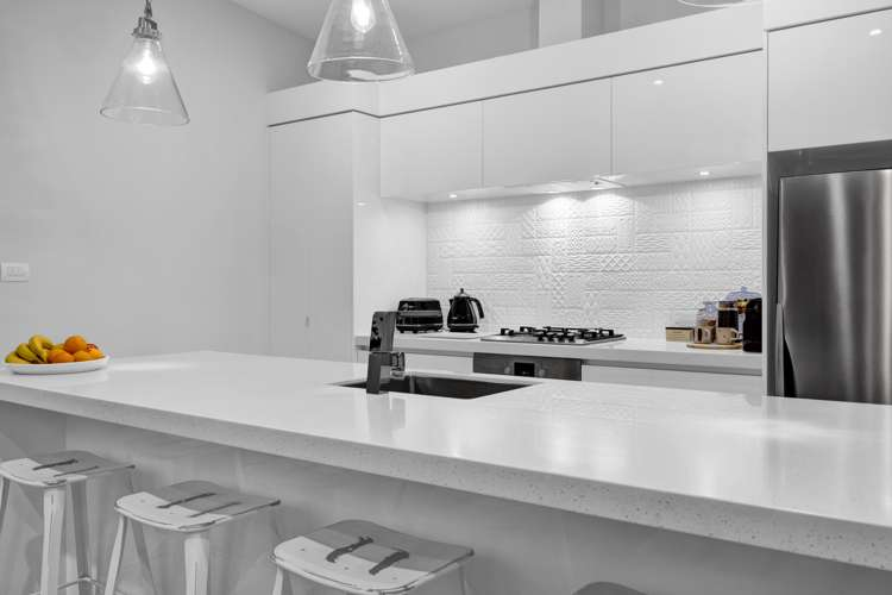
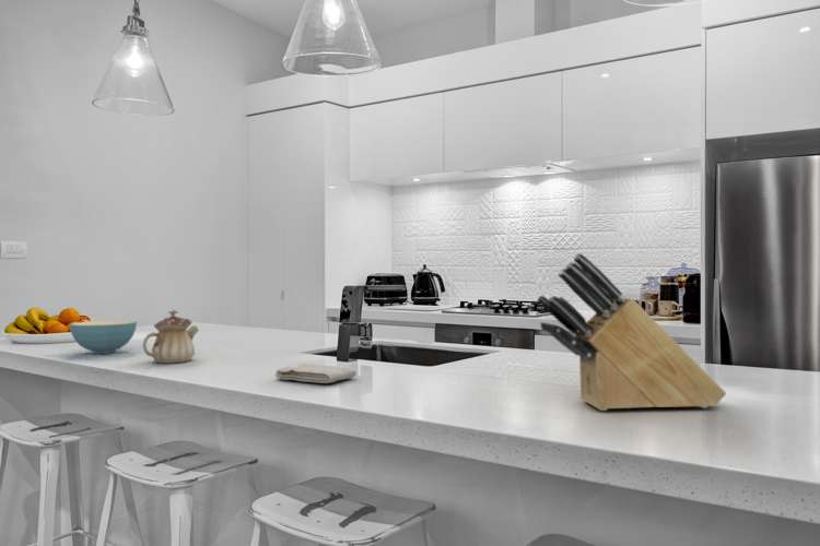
+ cereal bowl (104, 337)
+ knife block (628, 329)
+ washcloth (315, 372)
+ teapot (171, 335)
